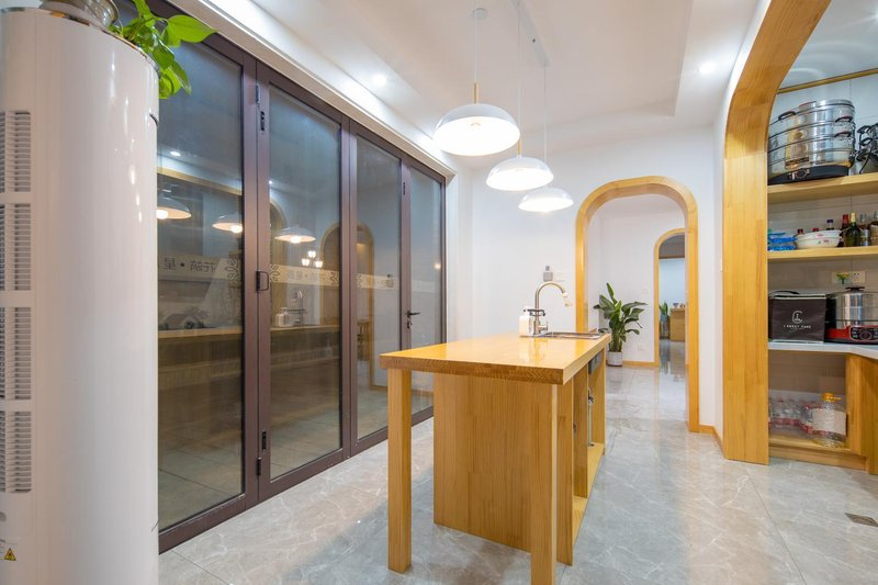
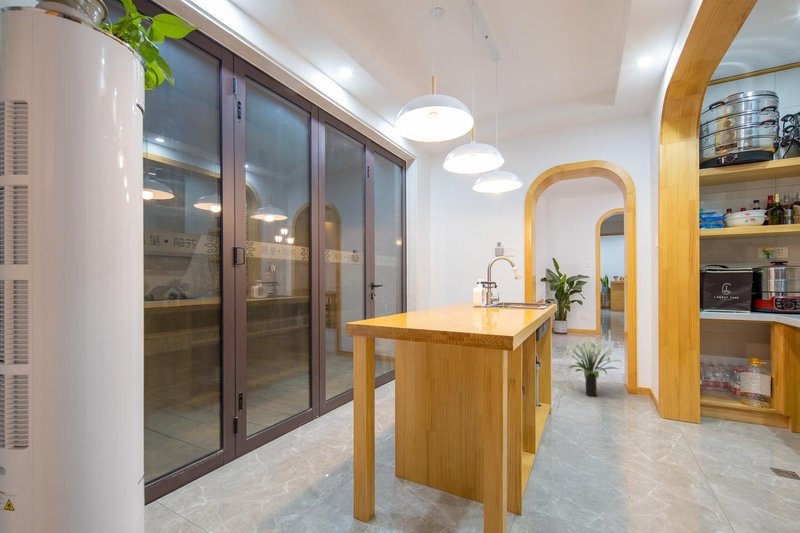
+ potted plant (592, 367)
